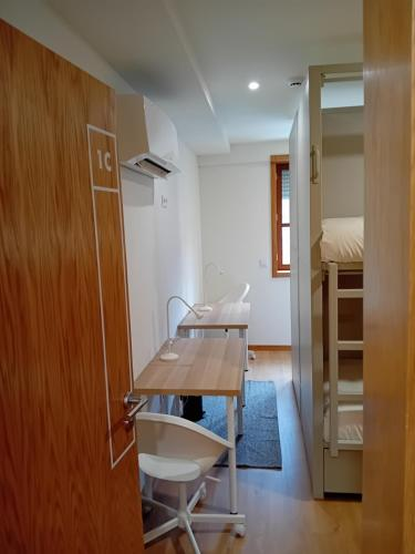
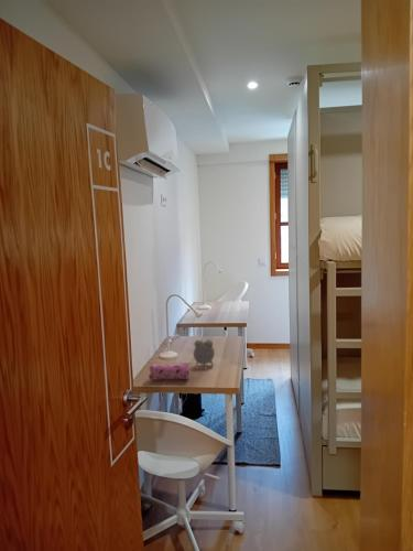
+ pencil case (170, 370)
+ alarm clock (204, 353)
